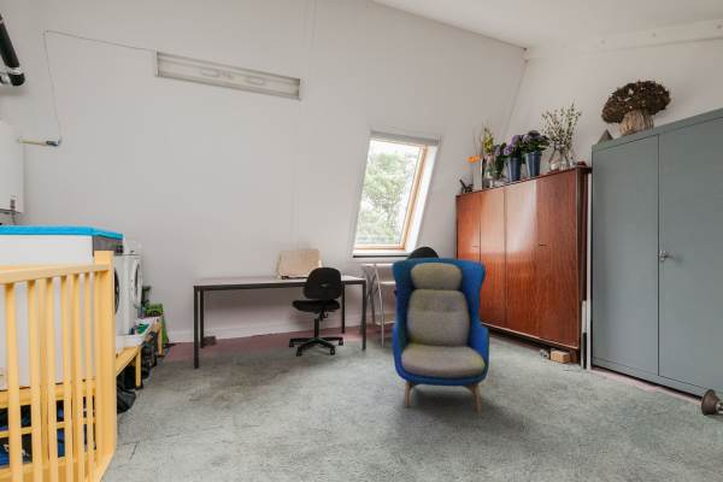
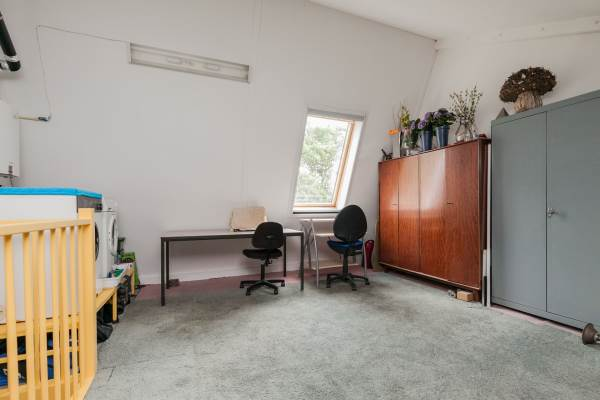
- armchair (439, 327)
